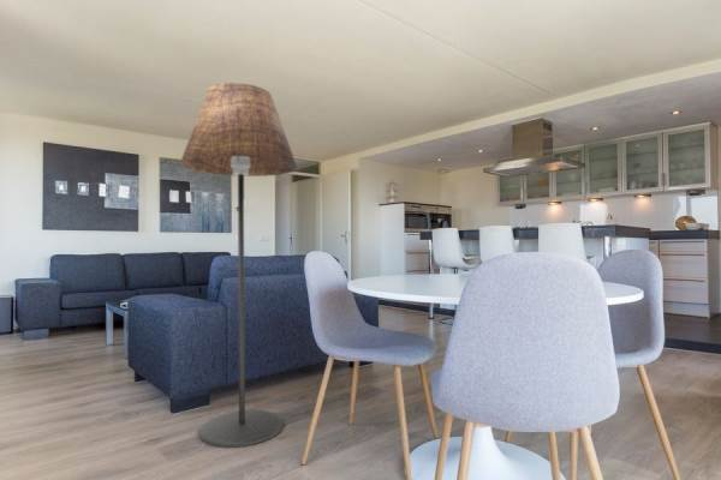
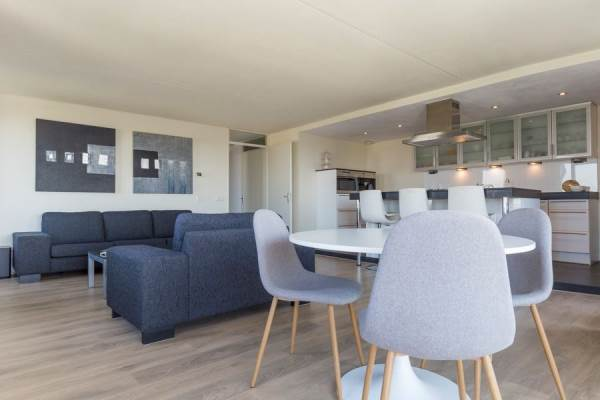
- floor lamp (240, 260)
